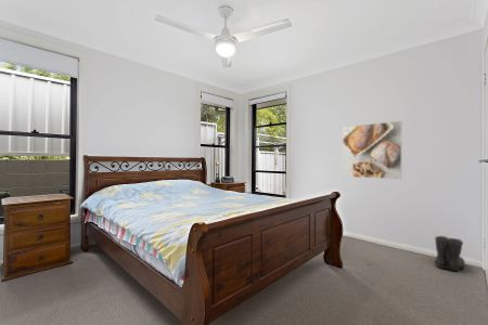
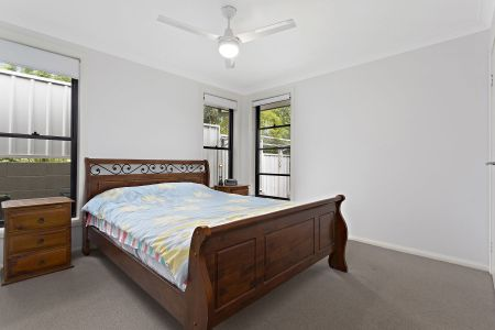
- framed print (370, 151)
- boots (449, 250)
